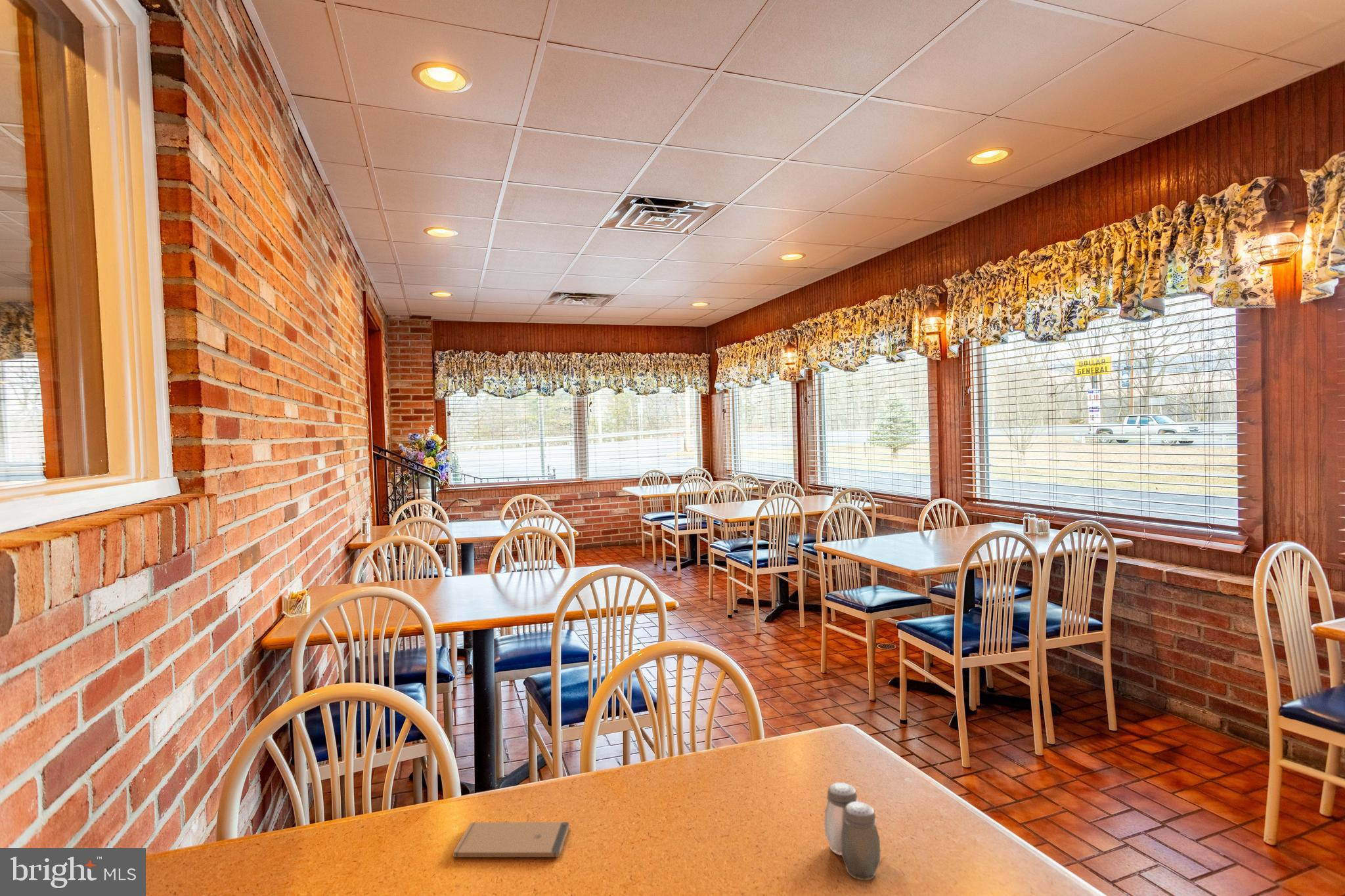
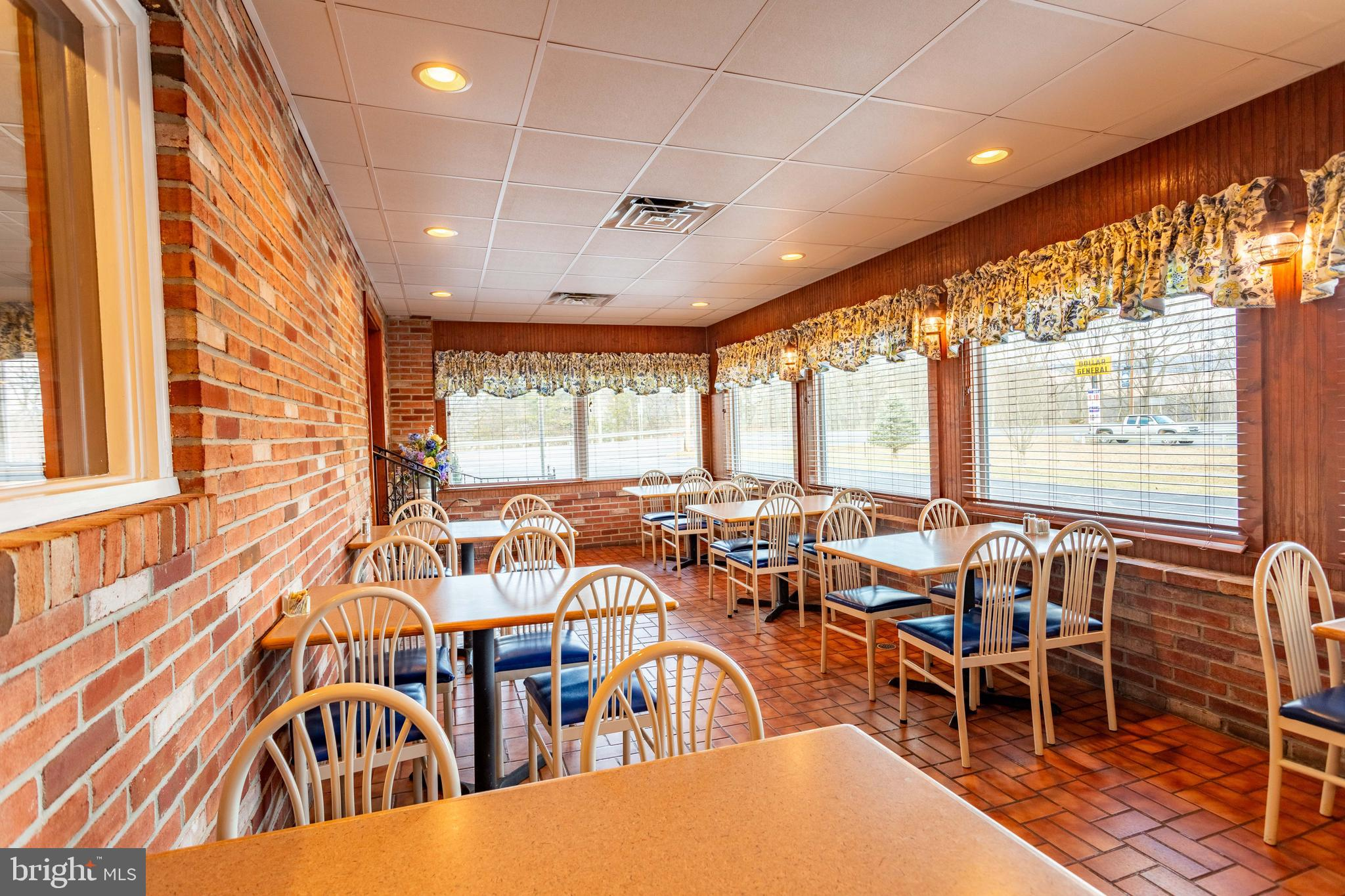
- salt and pepper shaker (851, 828)
- smartphone (513, 839)
